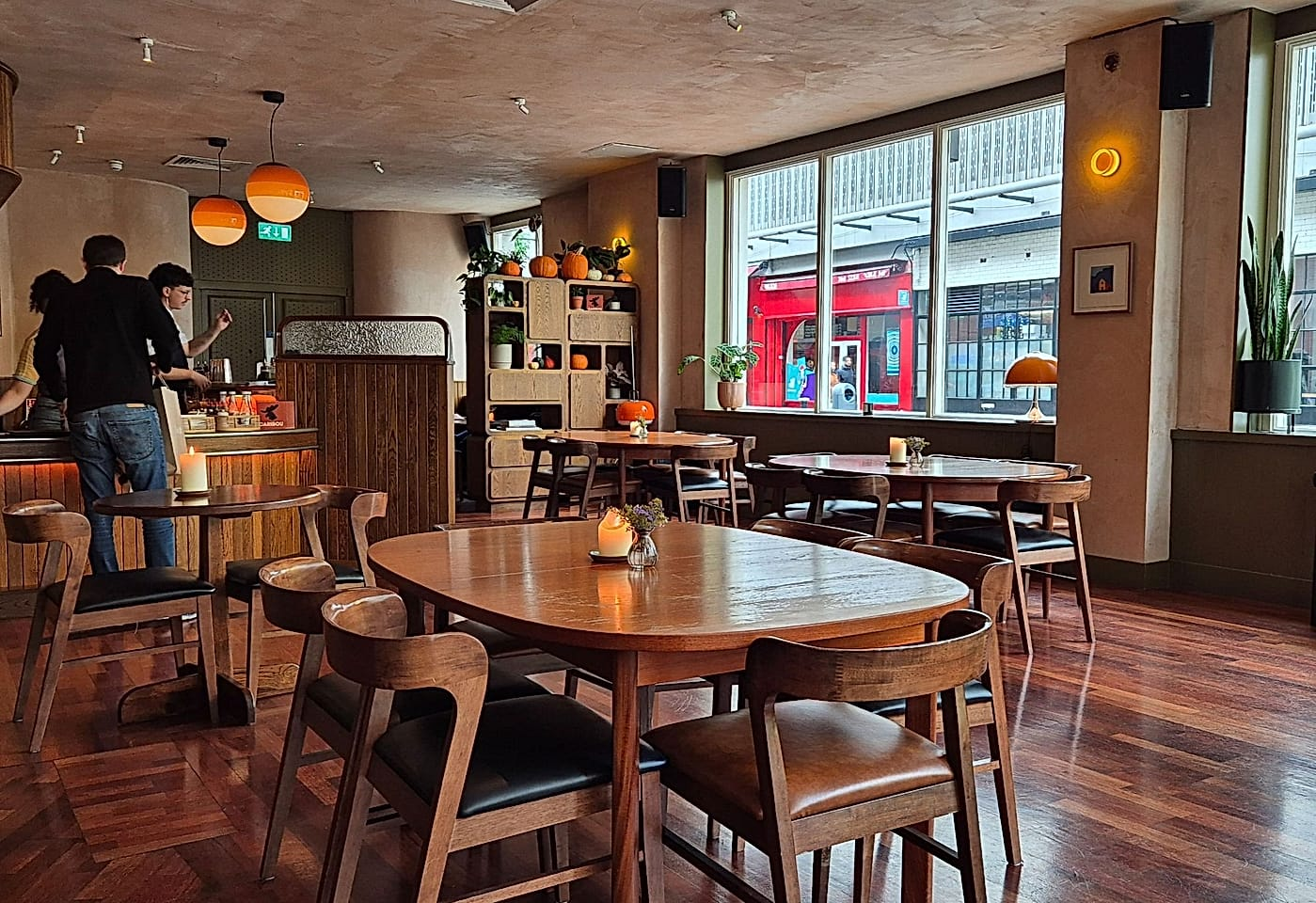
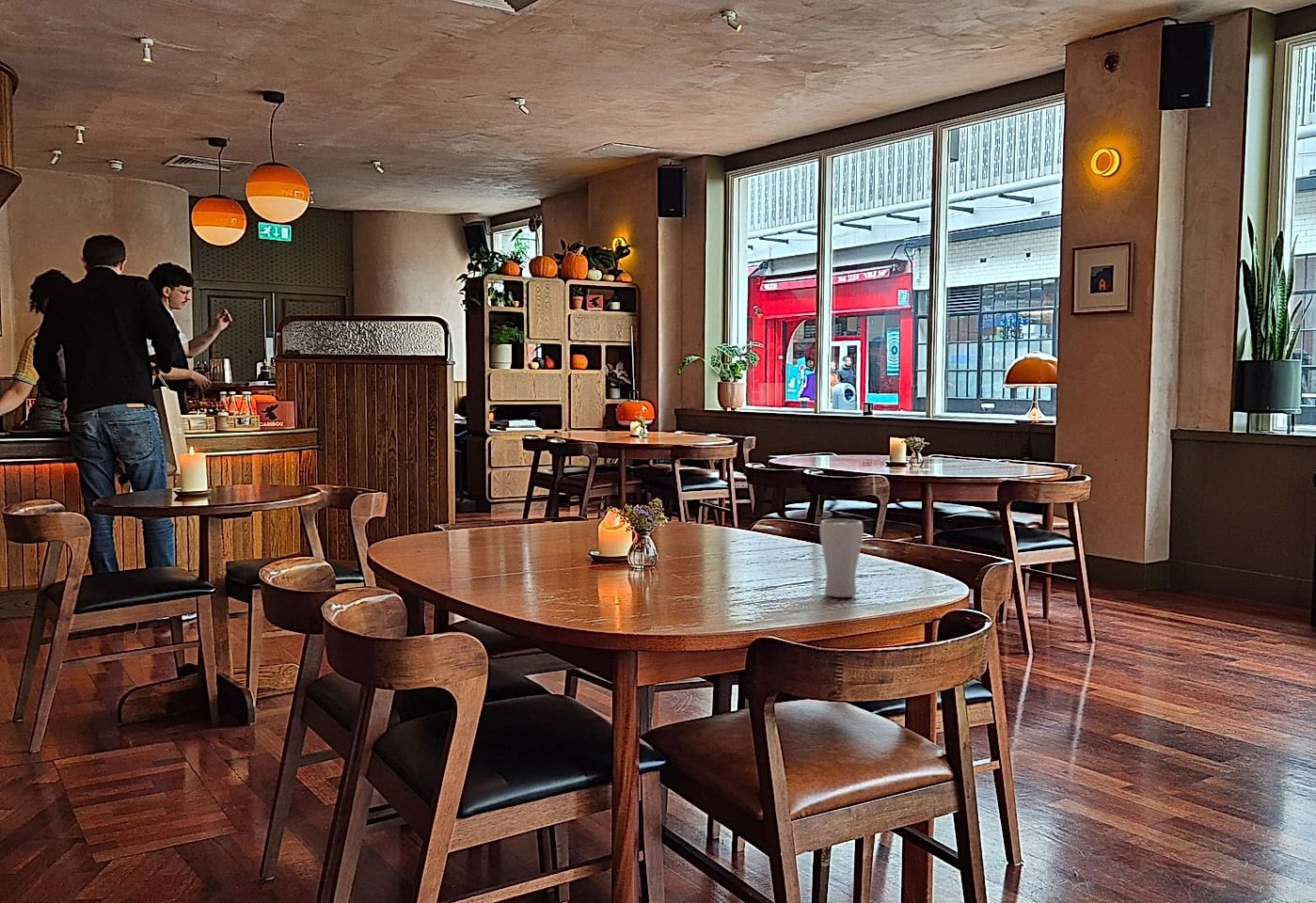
+ drinking glass (841, 558)
